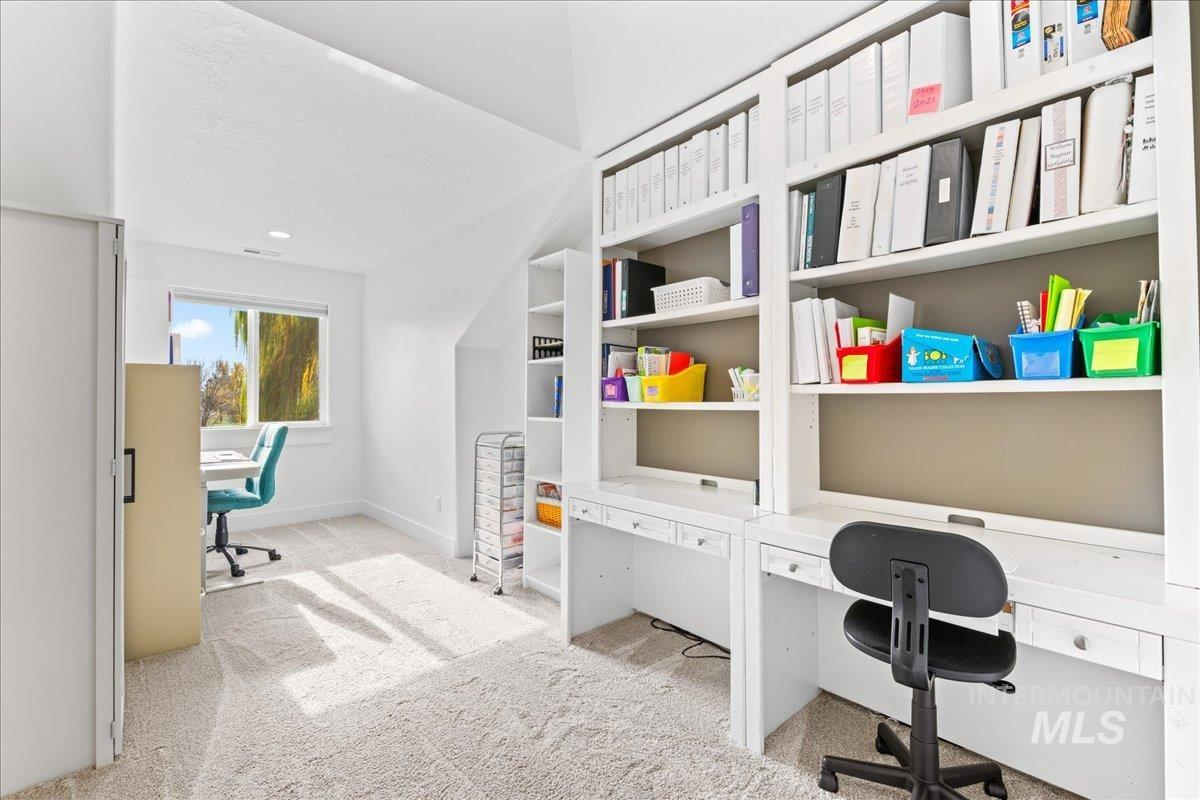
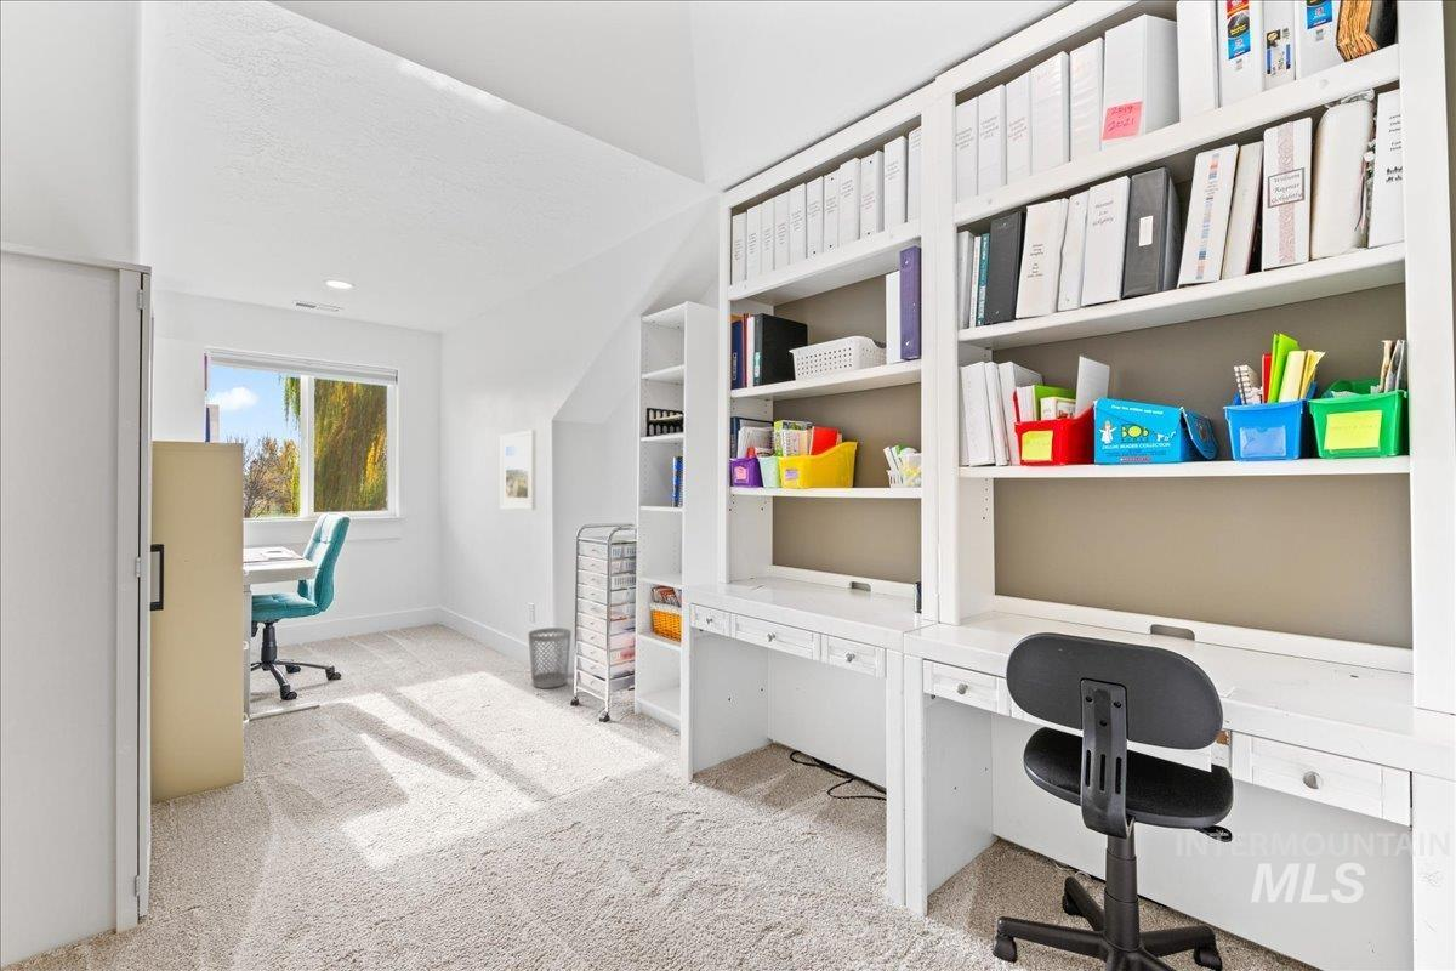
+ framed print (517, 471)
+ wastebasket (550, 657)
